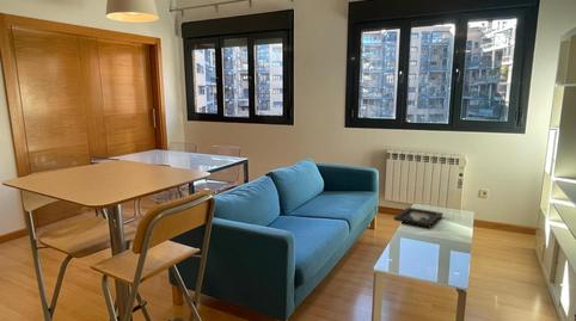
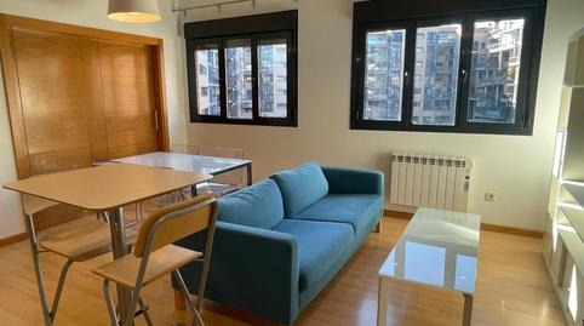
- decorative tray (418, 216)
